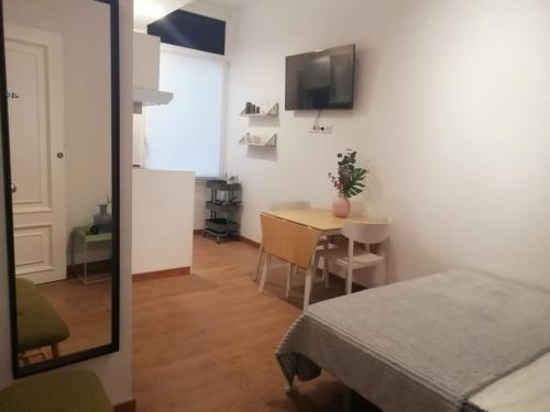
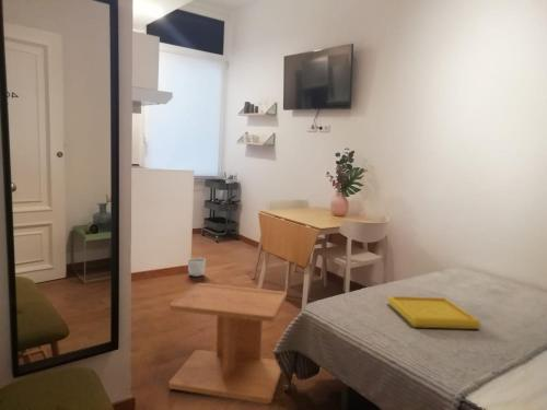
+ side table (230, 338)
+ serving tray (430, 311)
+ planter (196, 267)
